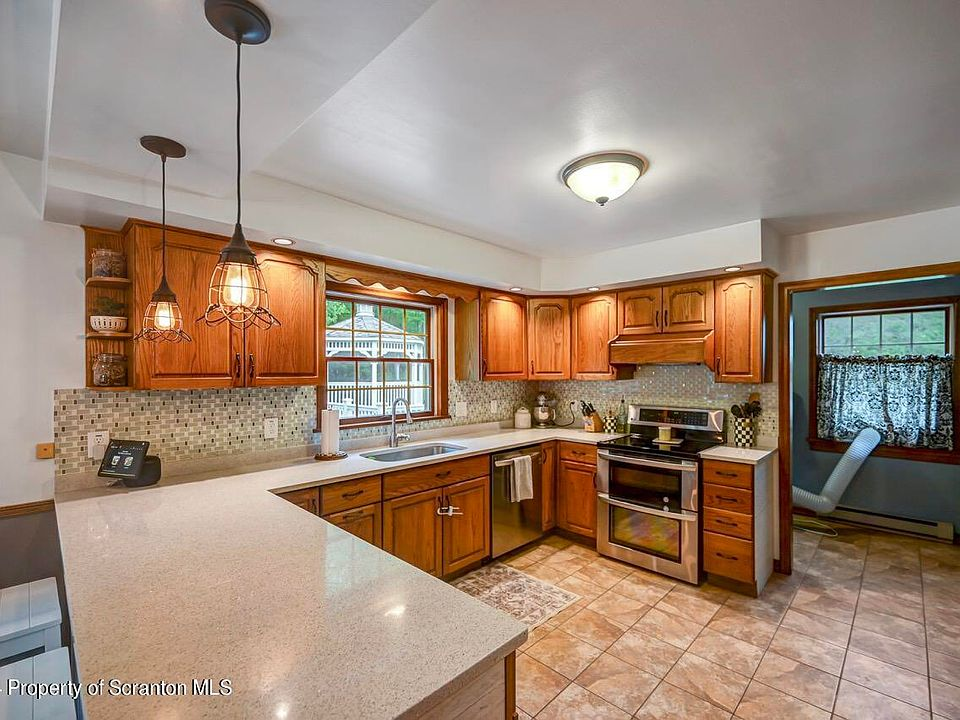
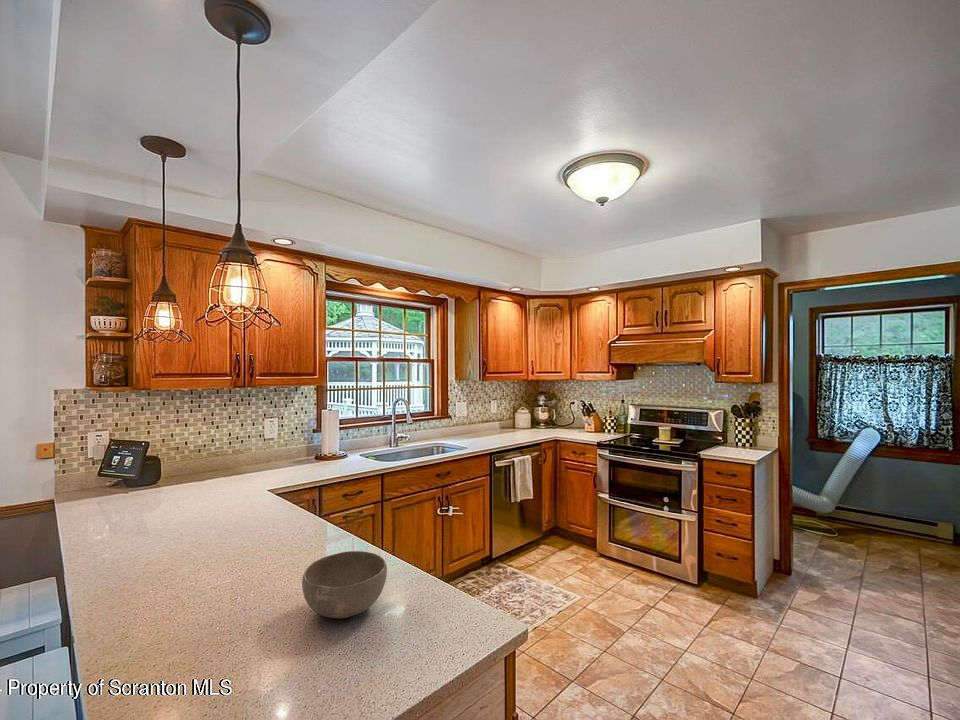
+ bowl (345, 588)
